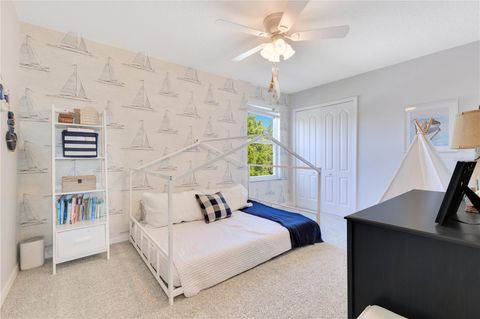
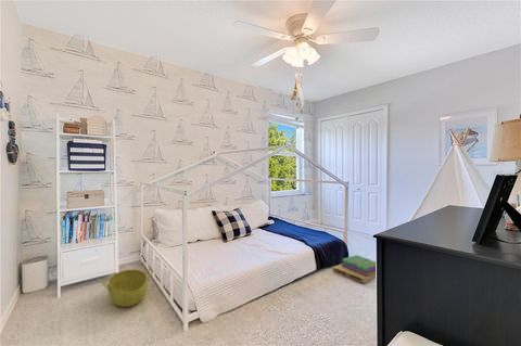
+ stack of books (360, 265)
+ basket (128, 286)
+ cardboard box (356, 272)
